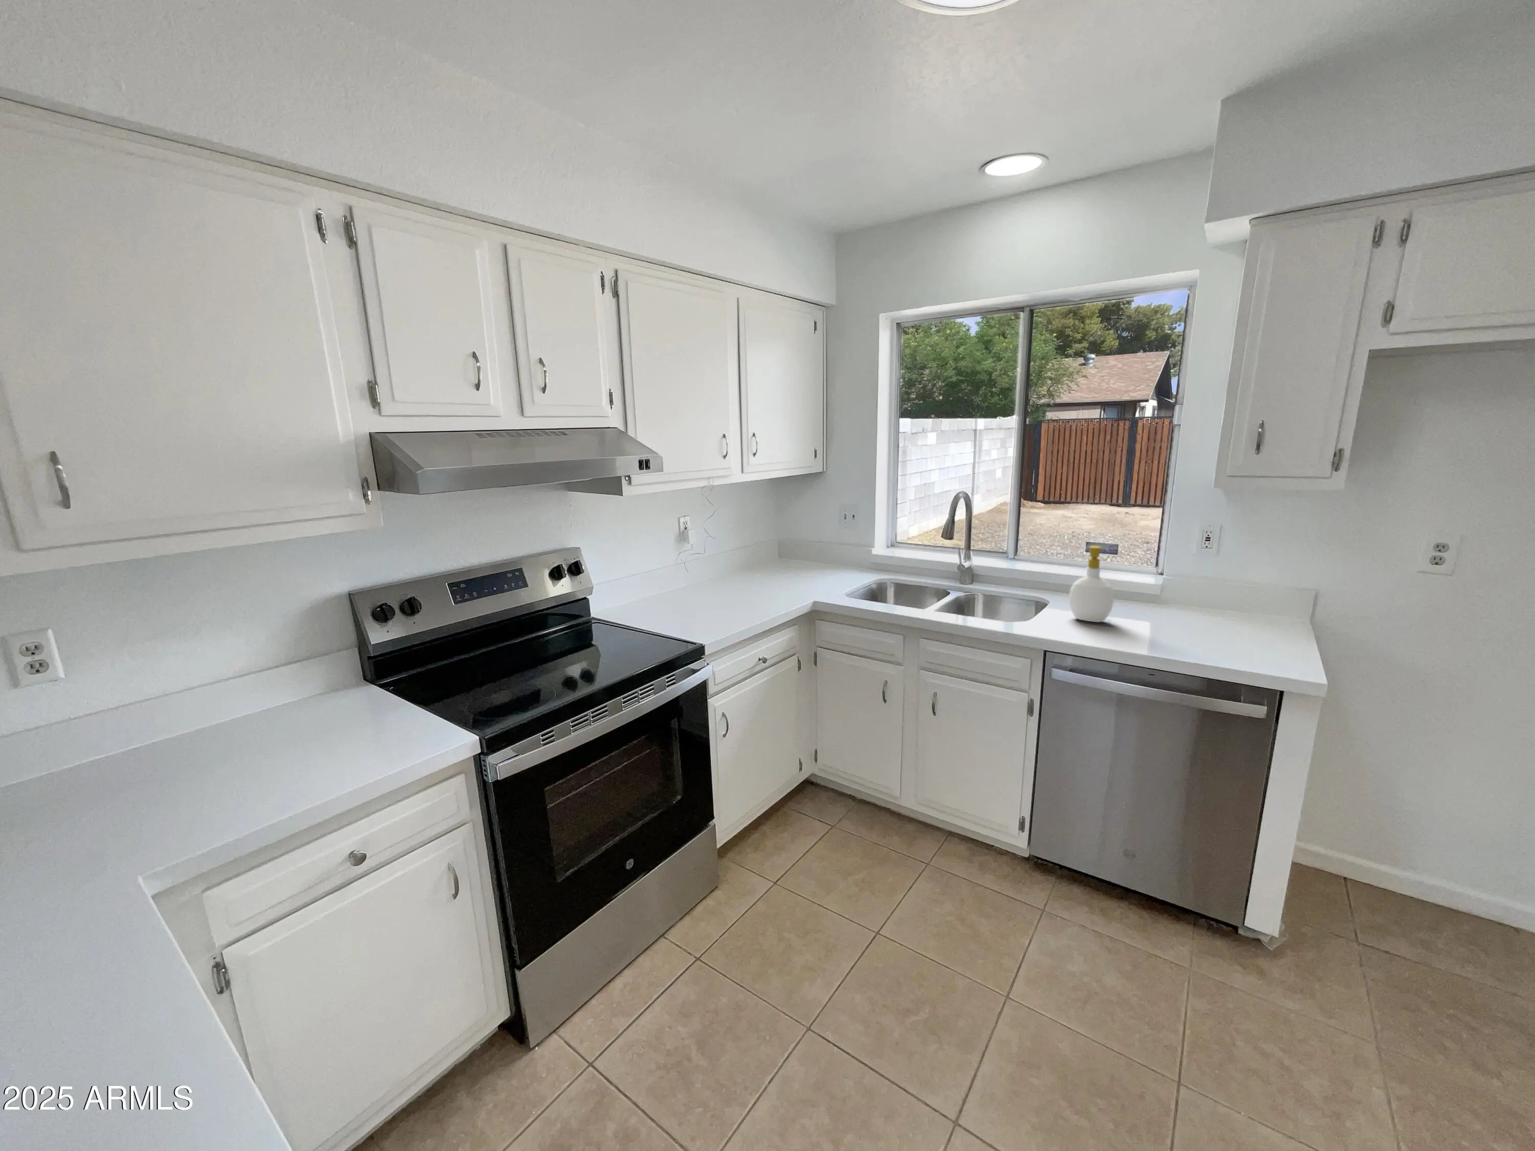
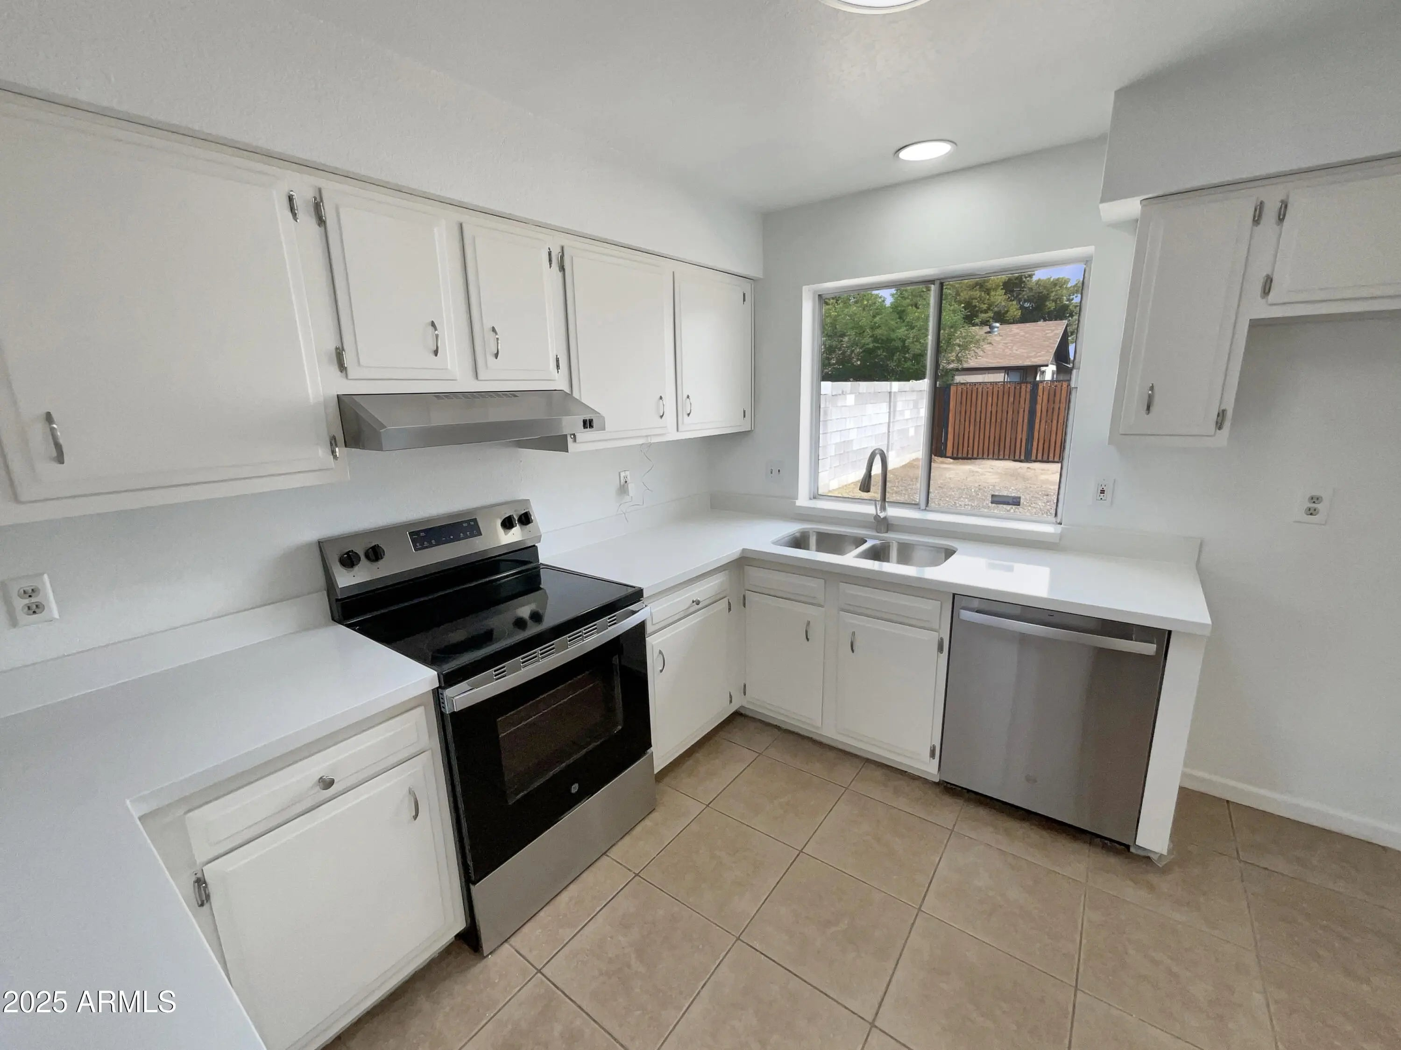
- soap bottle (1093, 583)
